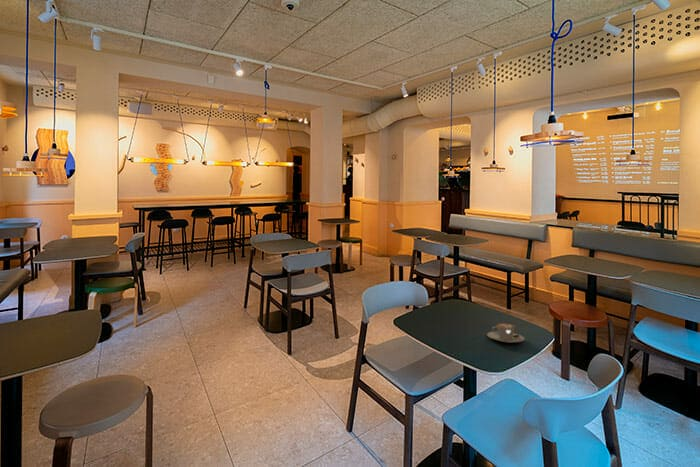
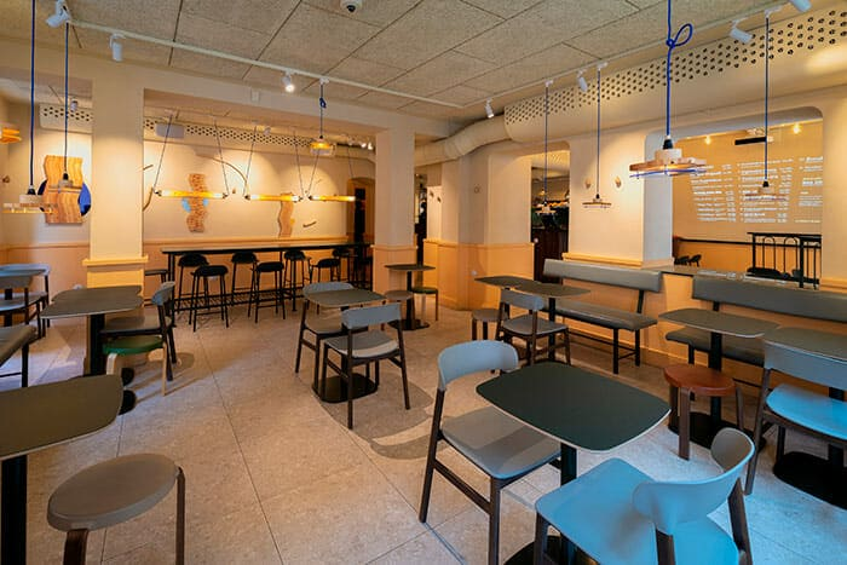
- coffee cup (505, 332)
